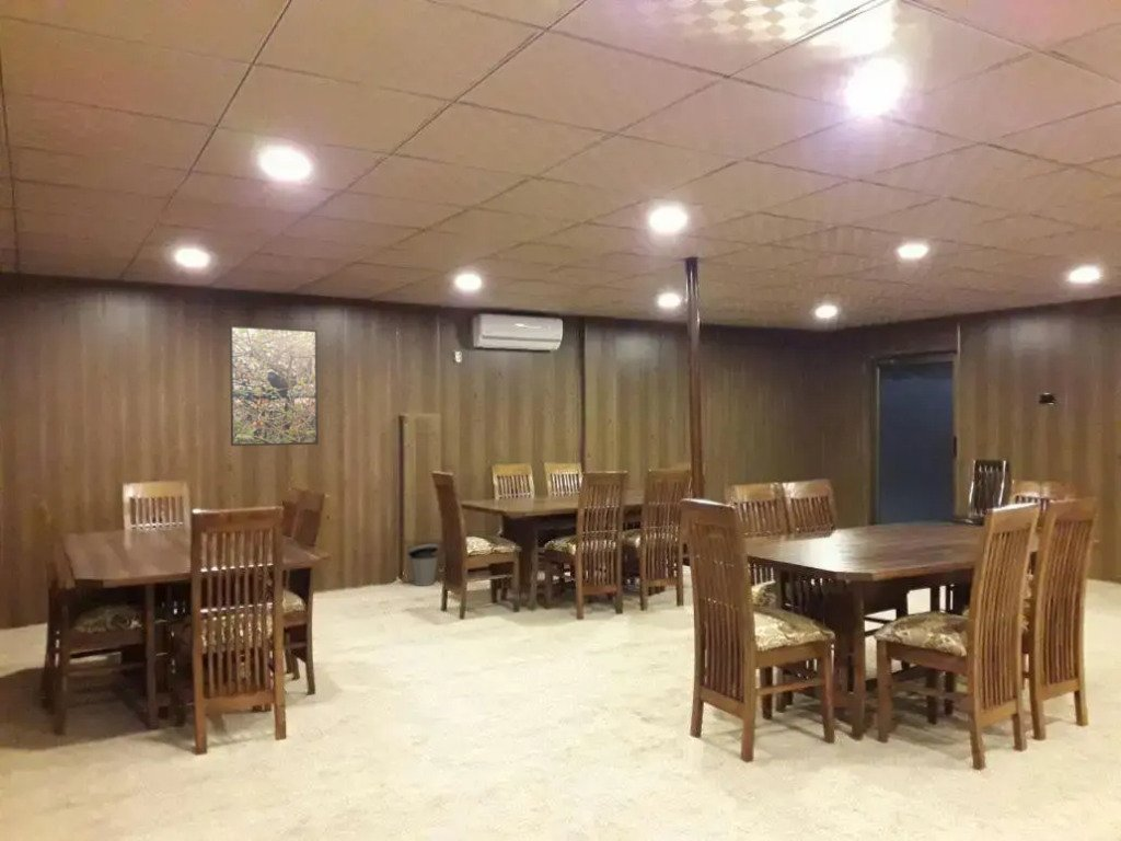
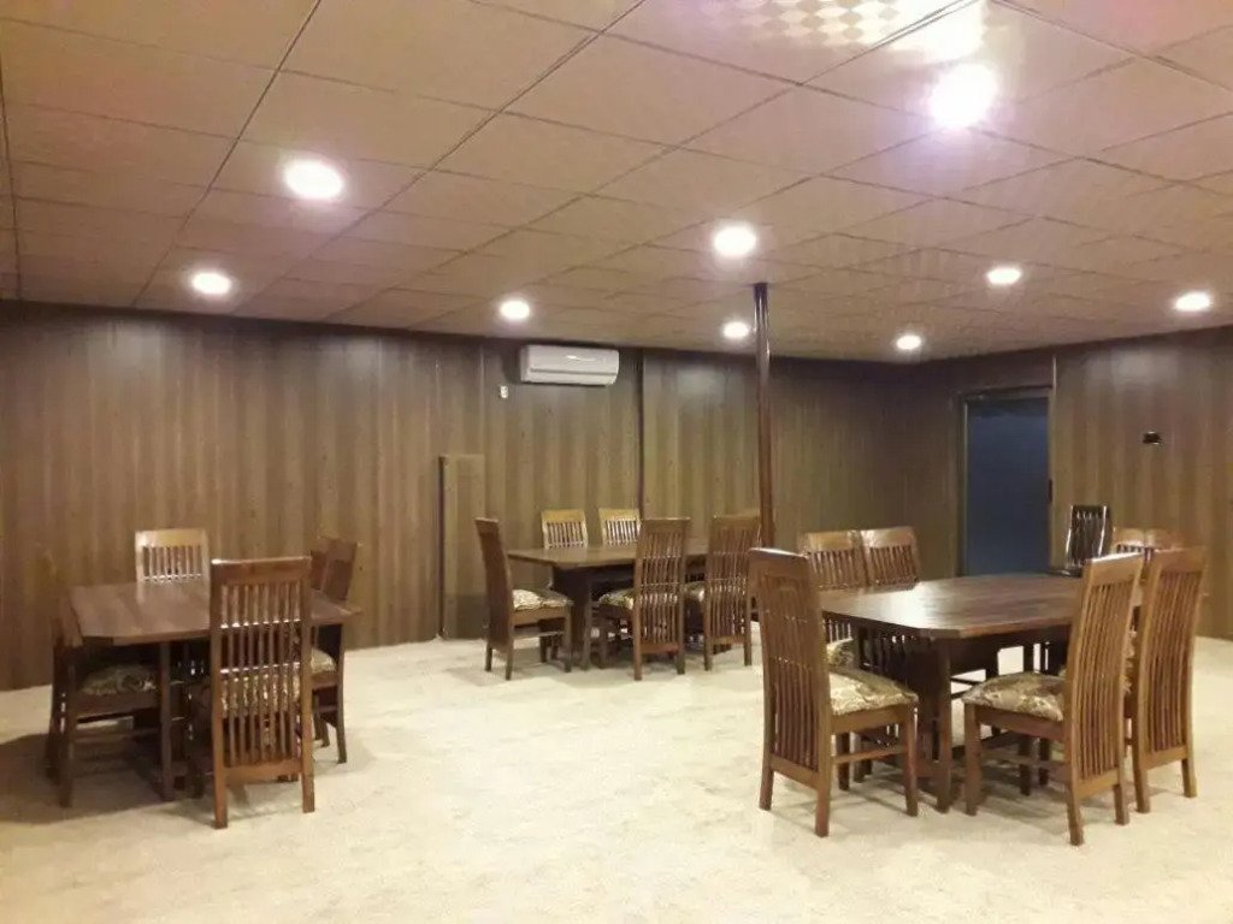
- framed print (275, 385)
- trash can (423, 563)
